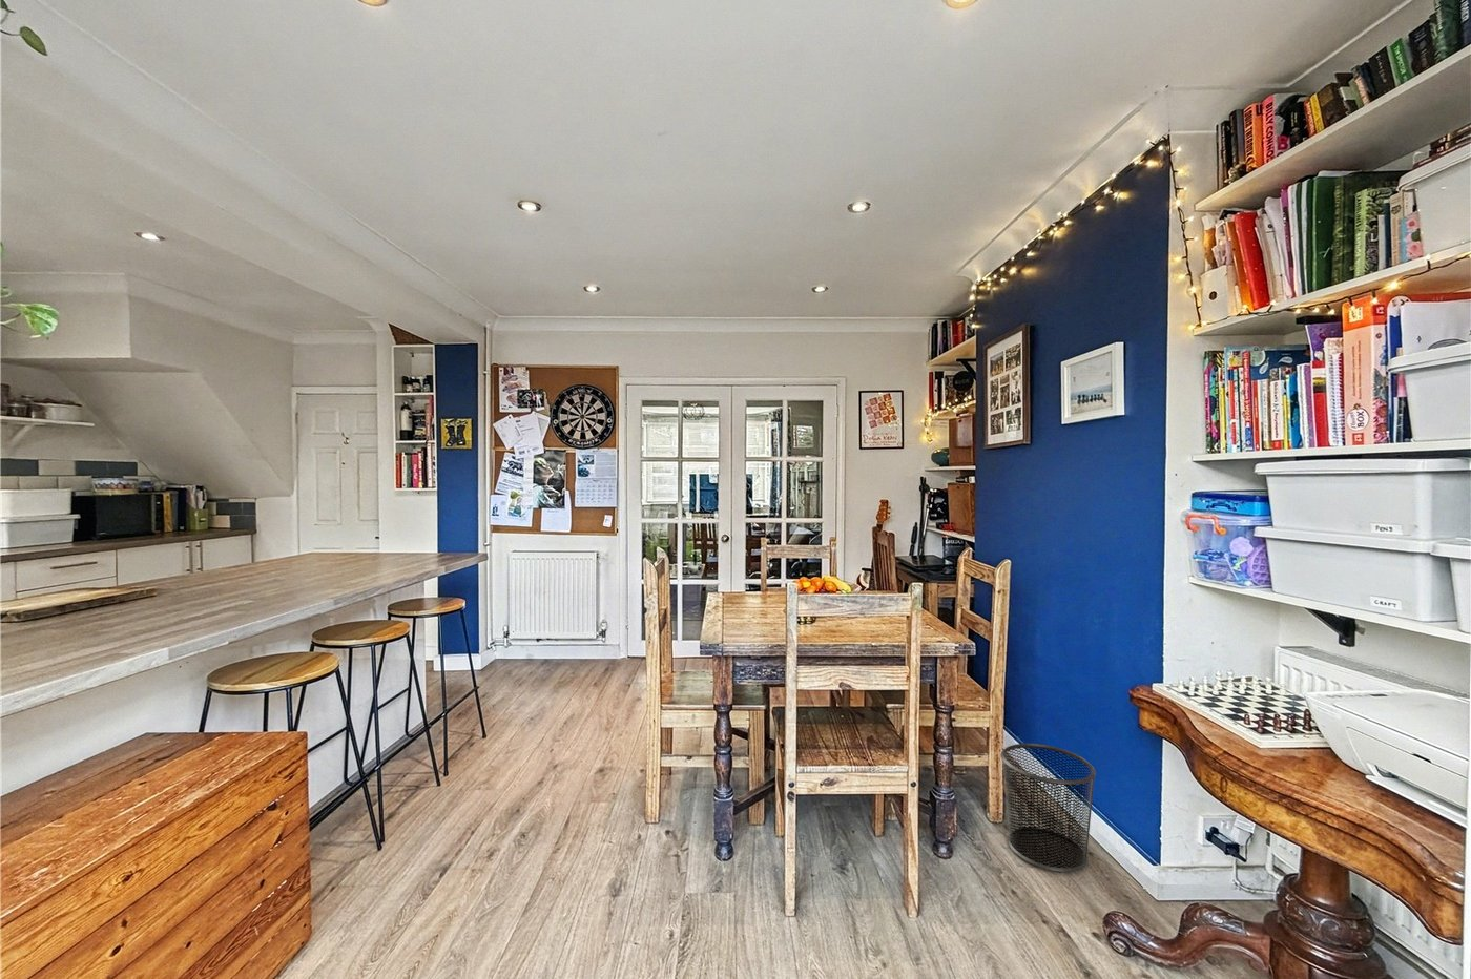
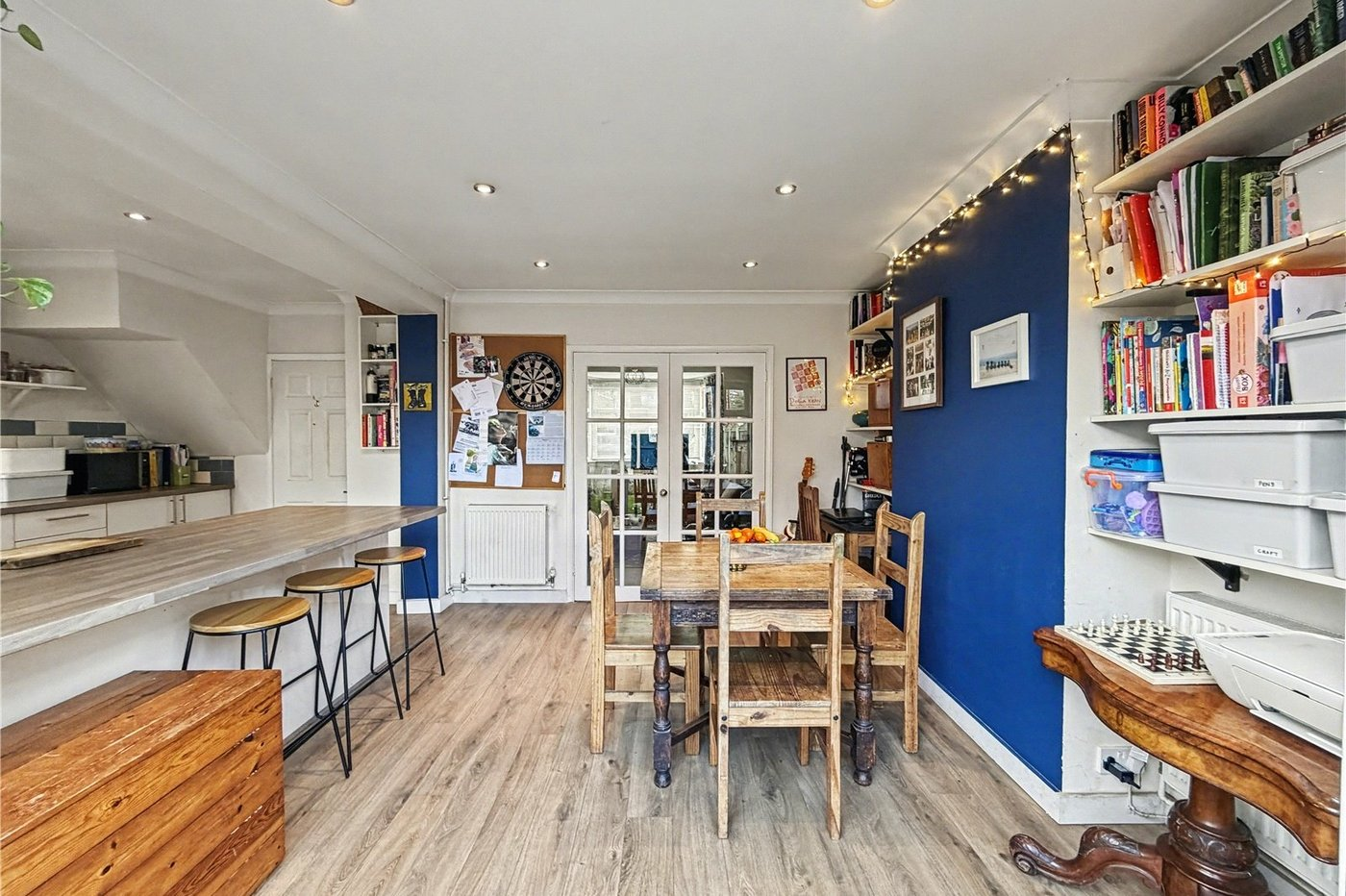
- waste bin (1047, 804)
